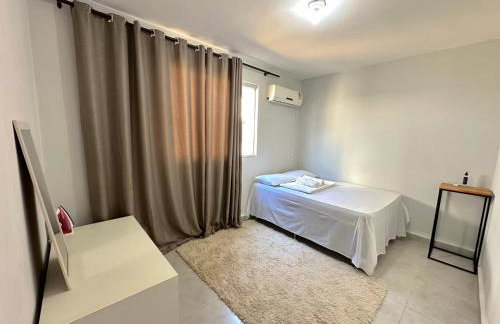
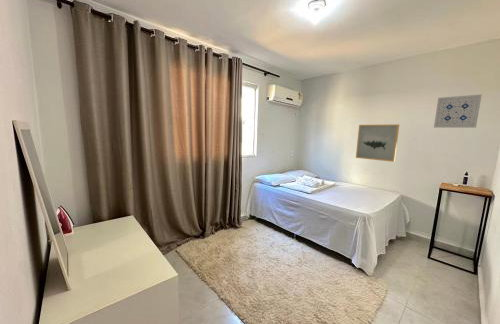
+ wall art (376, 142)
+ wall art (456, 112)
